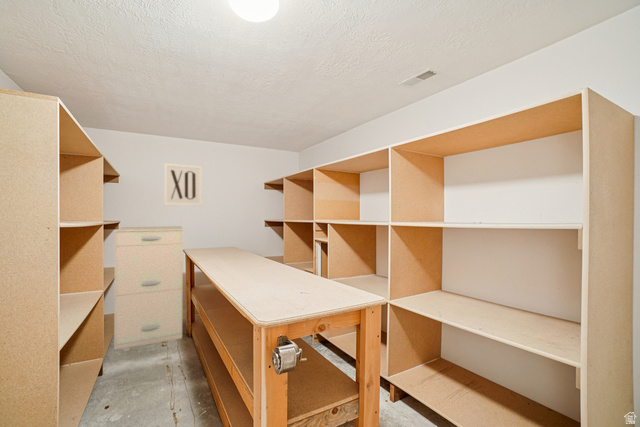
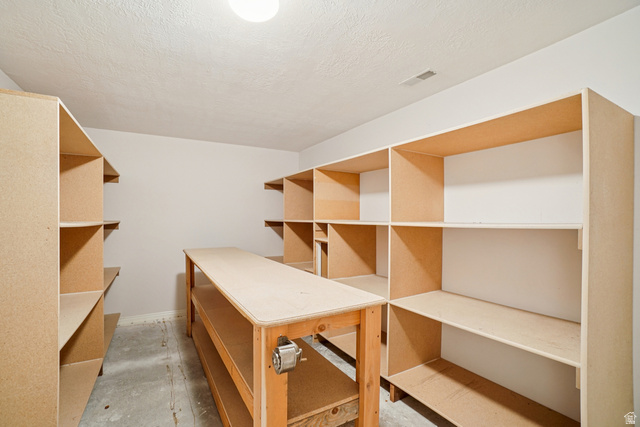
- wall art (183, 185)
- filing cabinet (151, 280)
